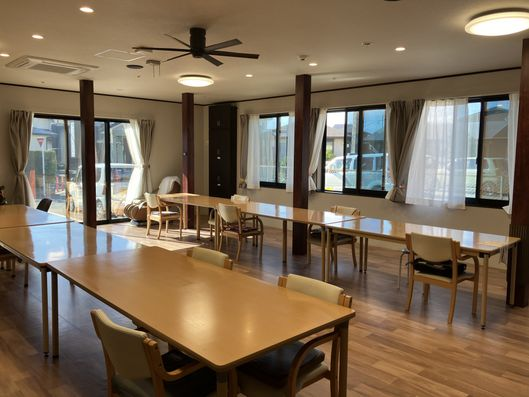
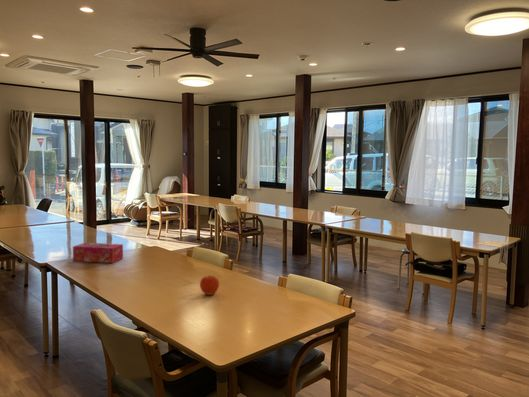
+ fruit (209, 284)
+ tissue box (98, 252)
